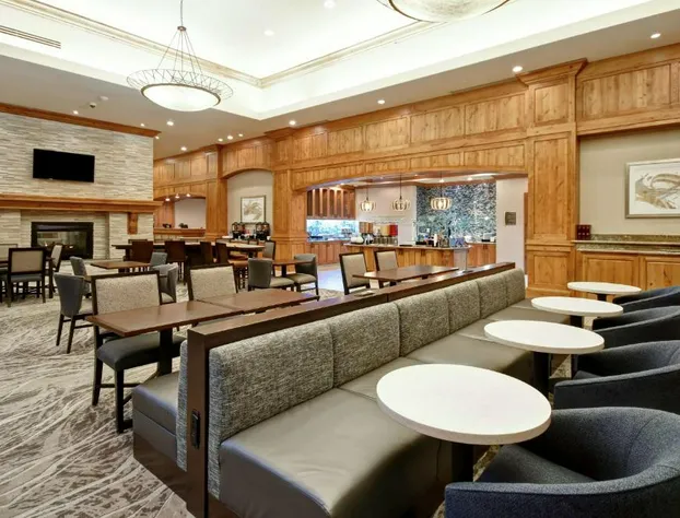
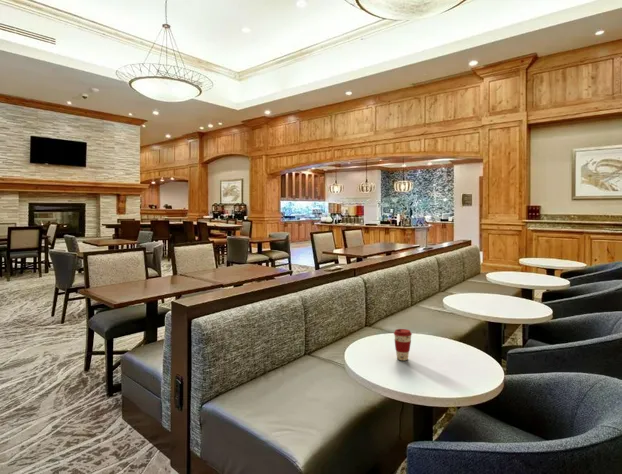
+ coffee cup (402, 344)
